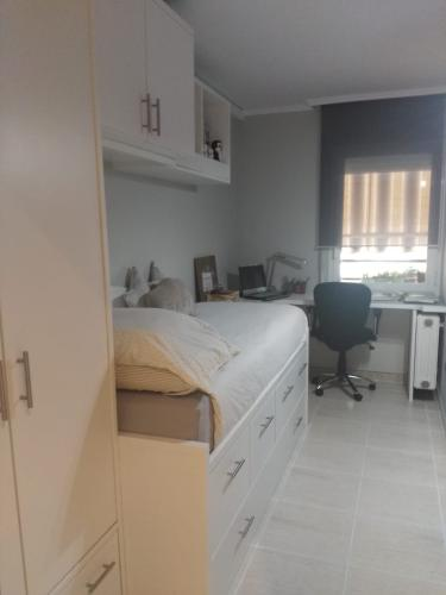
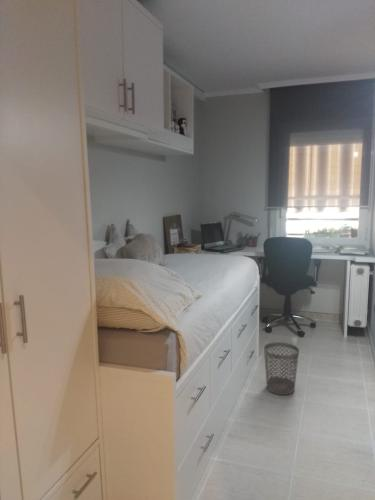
+ wastebasket (280, 368)
